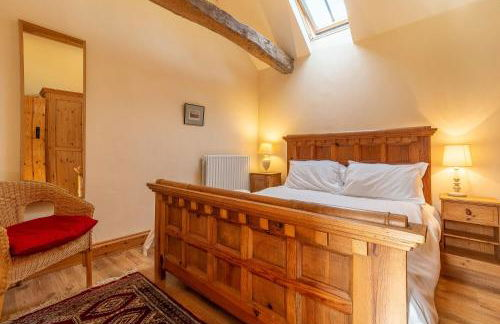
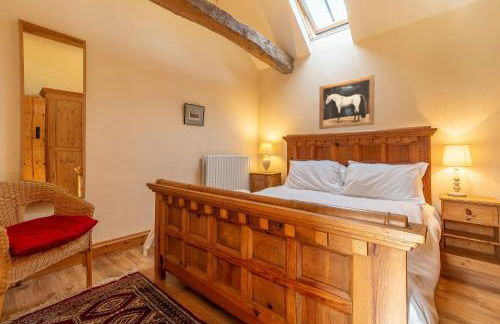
+ wall art (344, 104)
